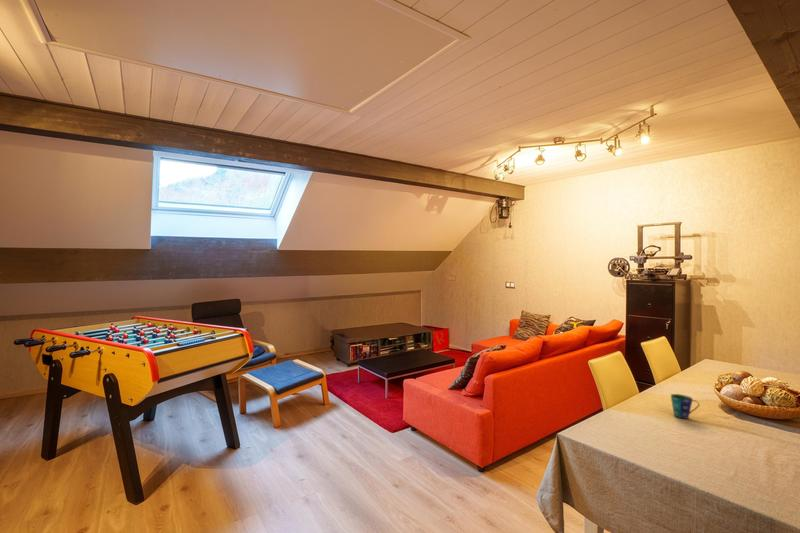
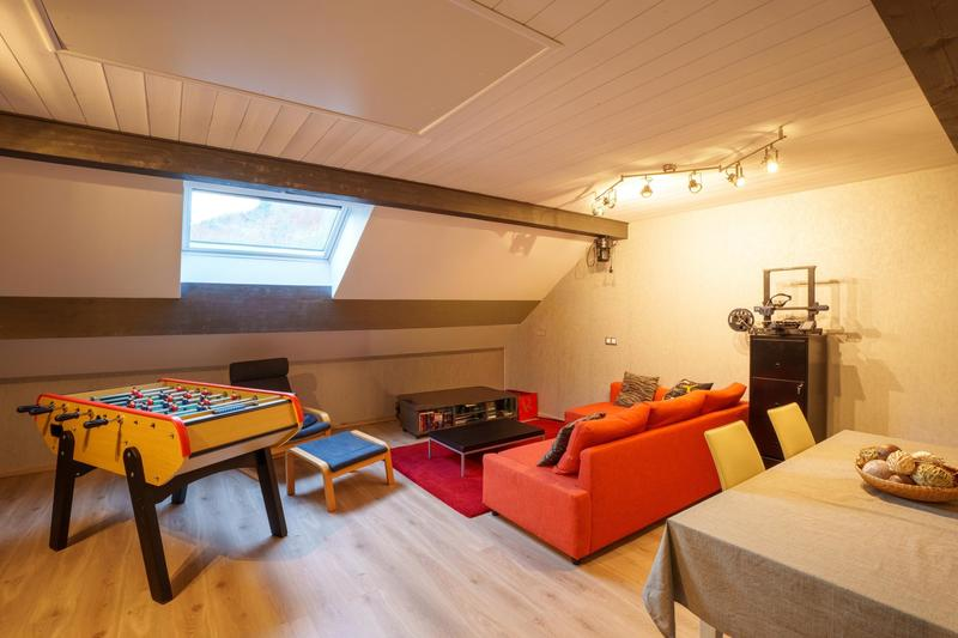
- cup (684, 407)
